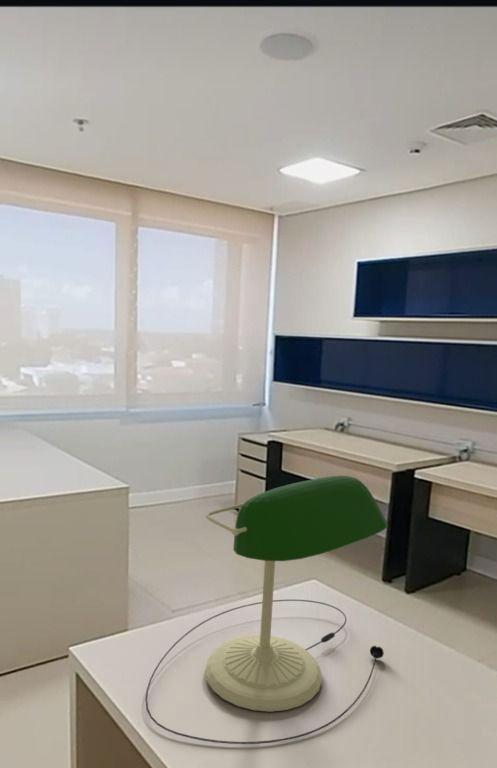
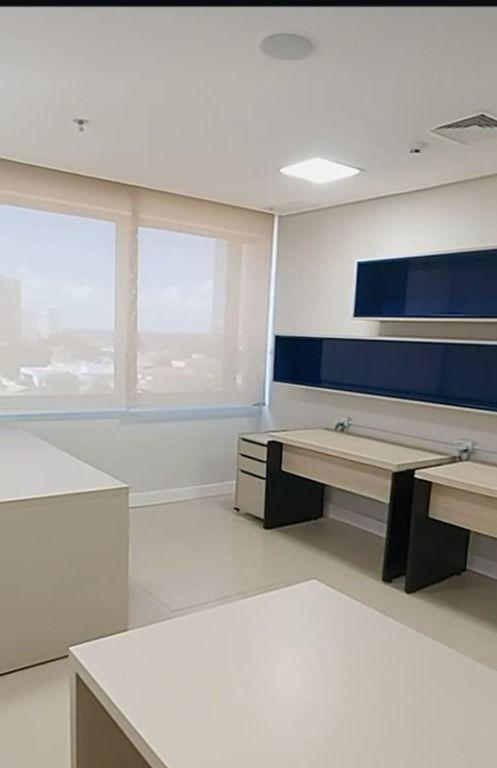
- desk lamp (274, 568)
